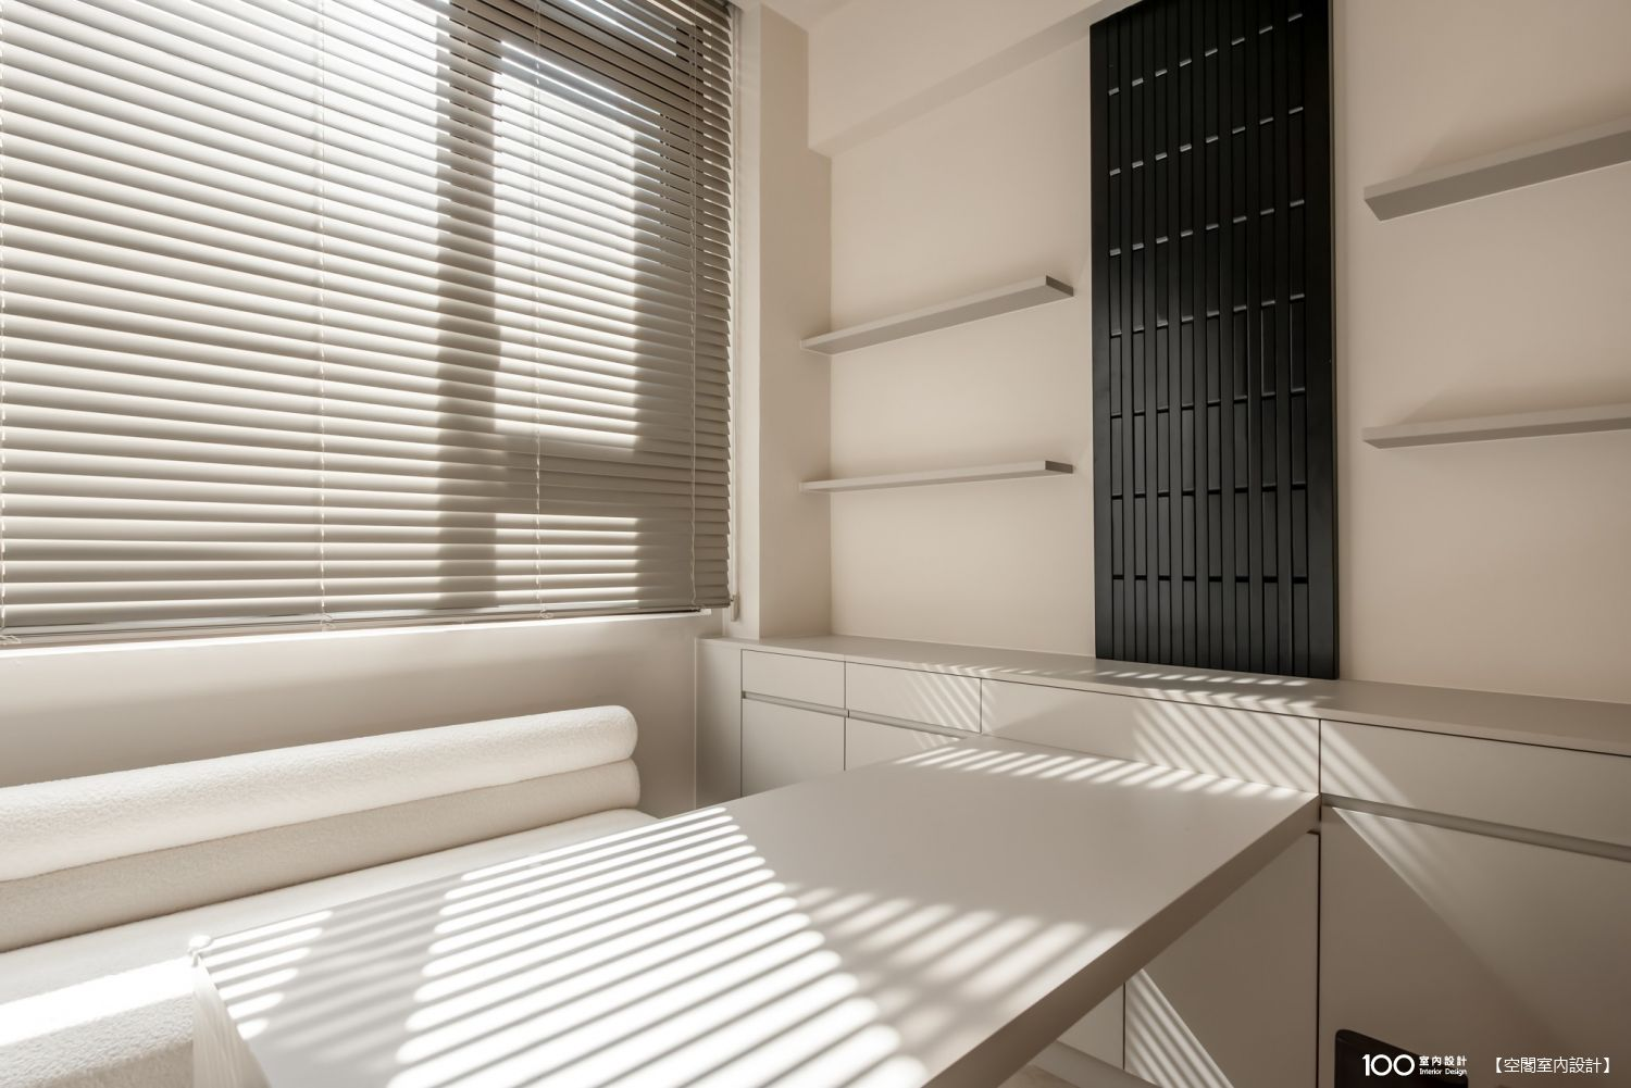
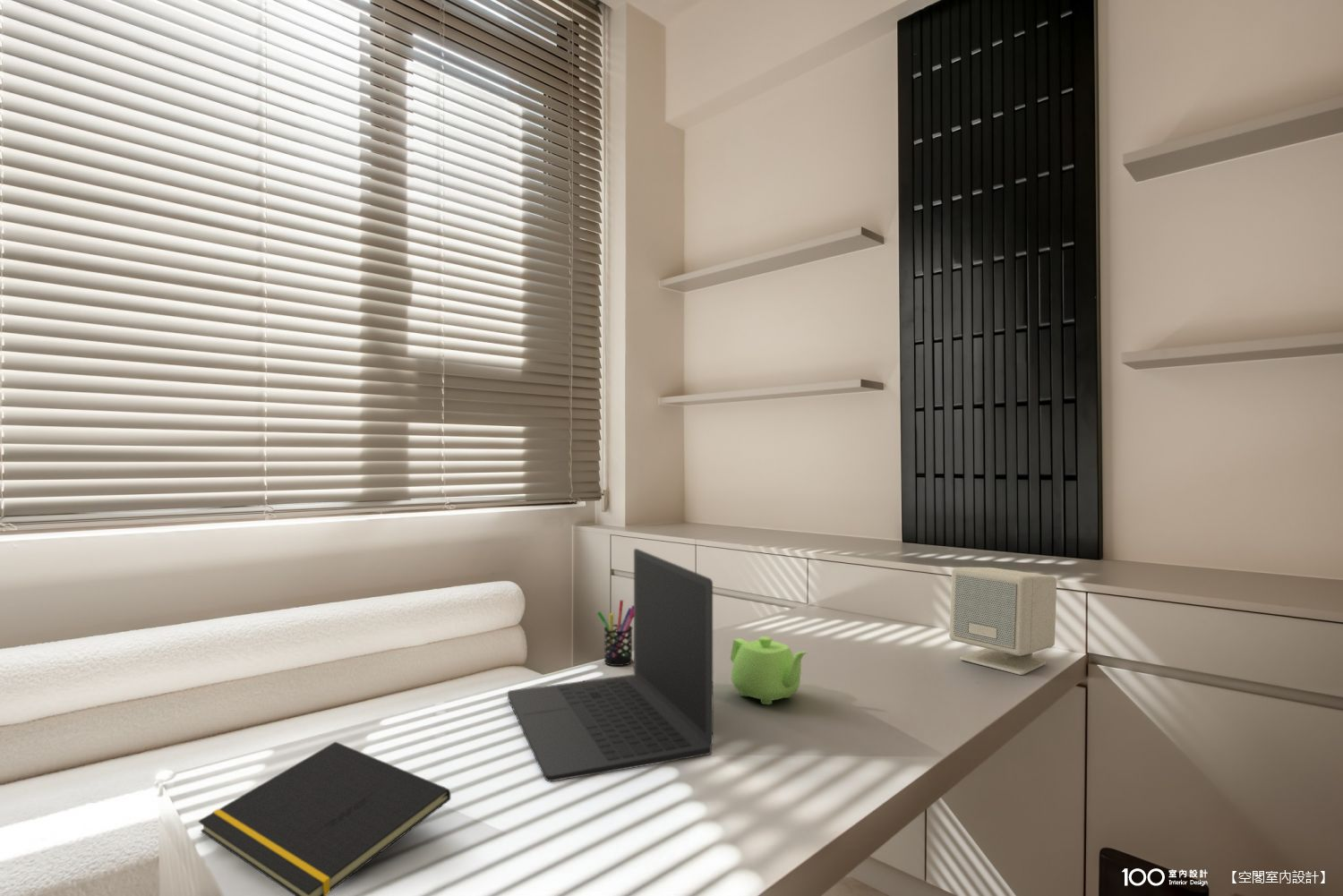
+ notepad (325, 810)
+ speaker (1003, 615)
+ laptop (605, 678)
+ teapot (767, 667)
+ pen holder (615, 631)
